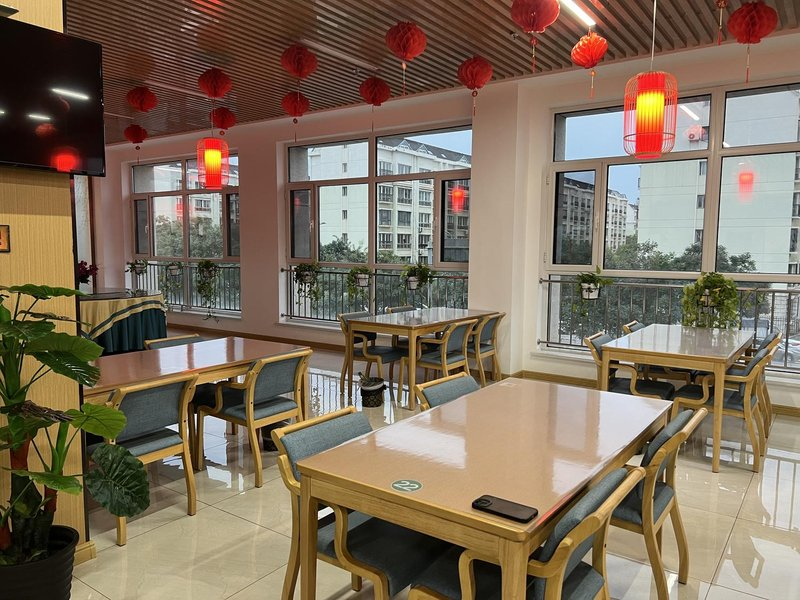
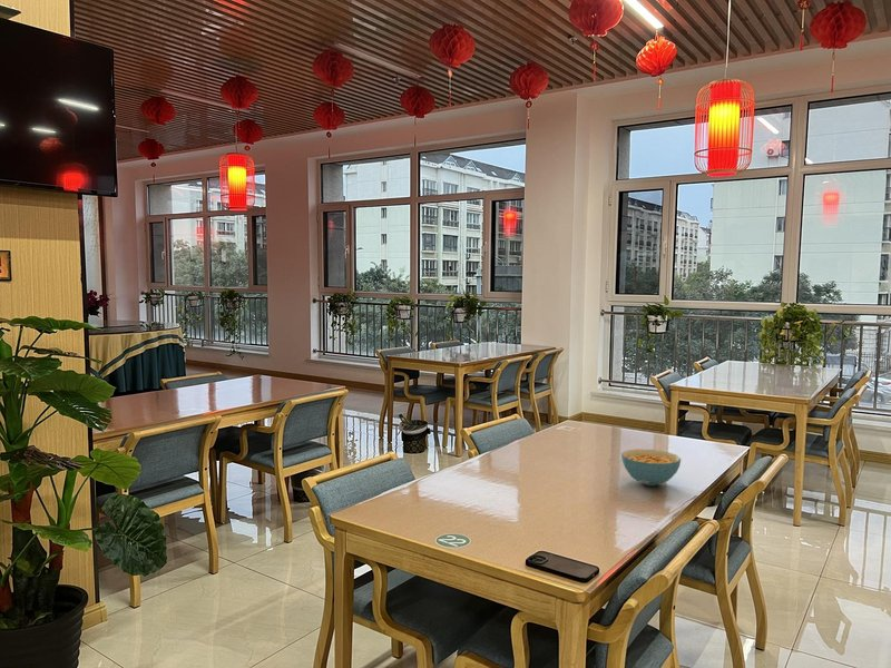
+ cereal bowl (649, 469)
